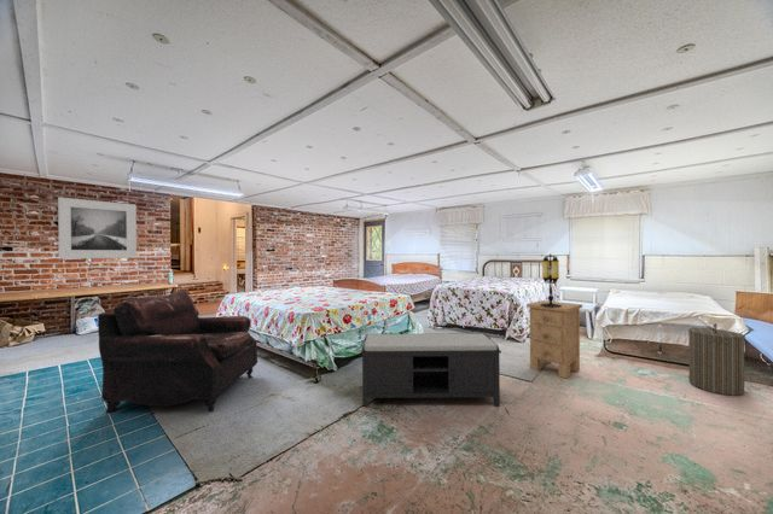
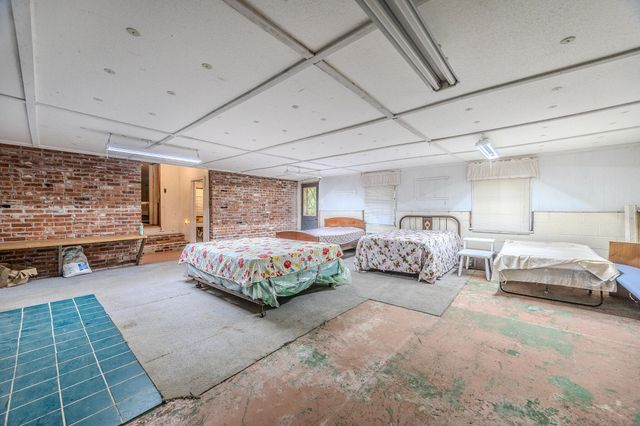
- table lamp (550, 279)
- laundry hamper (715, 355)
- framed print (99, 229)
- leather (190, 343)
- bench (428, 367)
- nightstand (553, 337)
